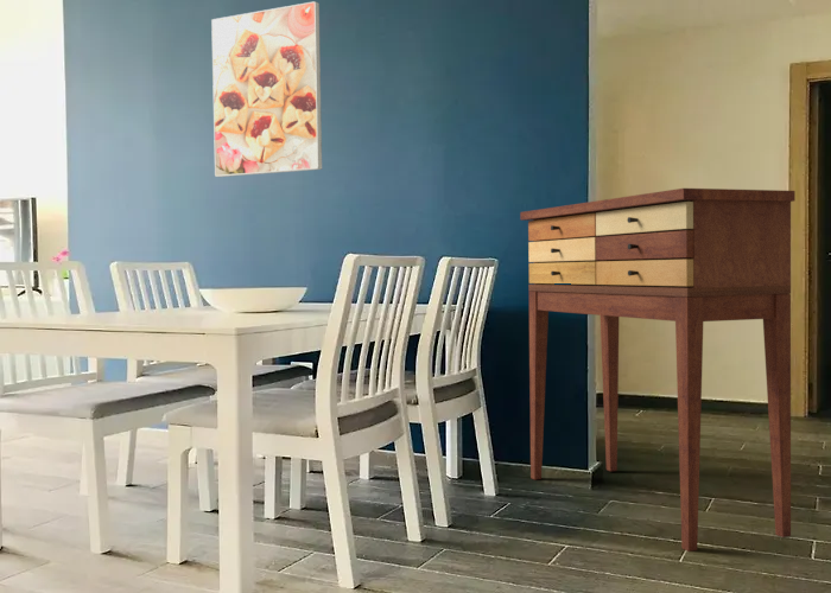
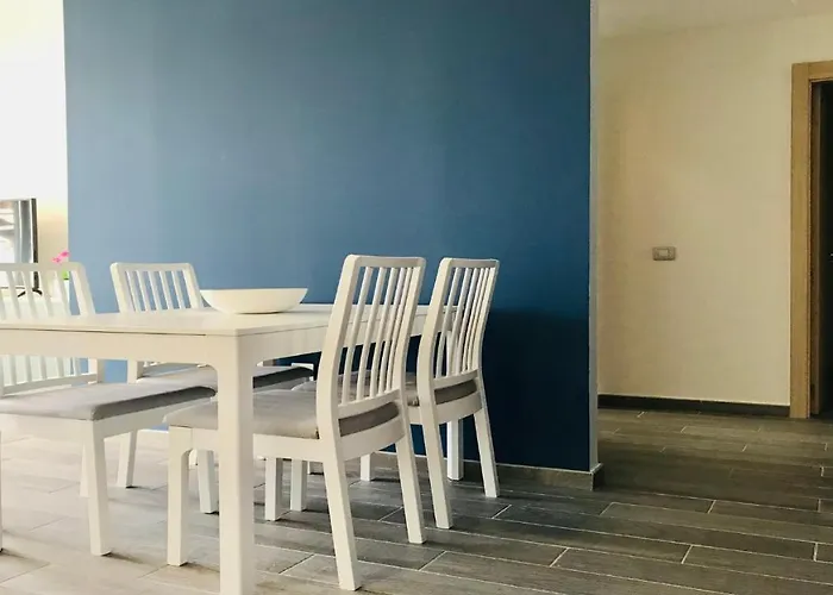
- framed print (265, 93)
- console table (617, 353)
